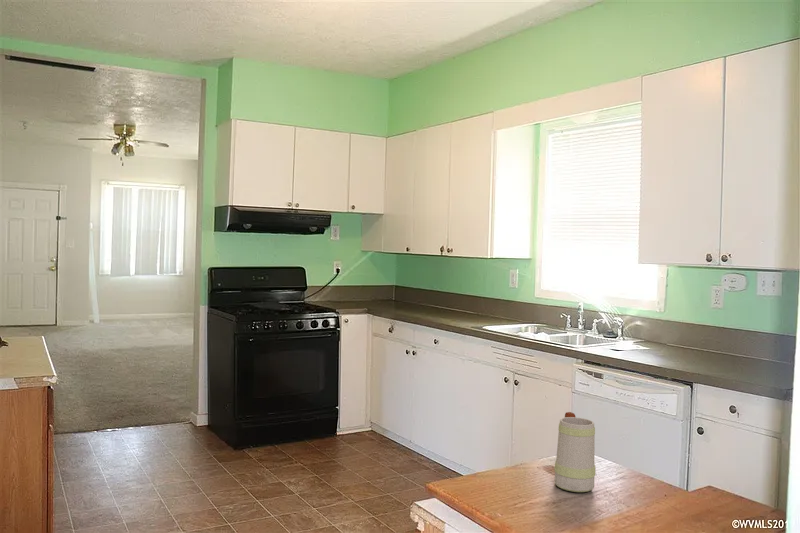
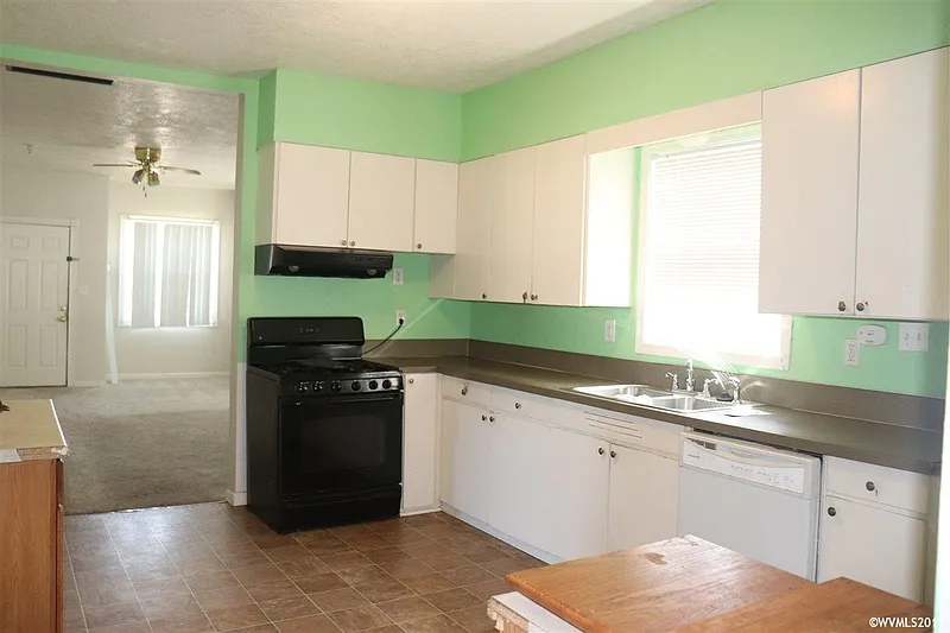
- mug (573, 449)
